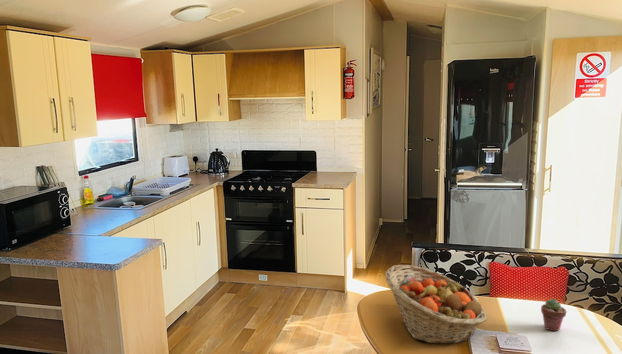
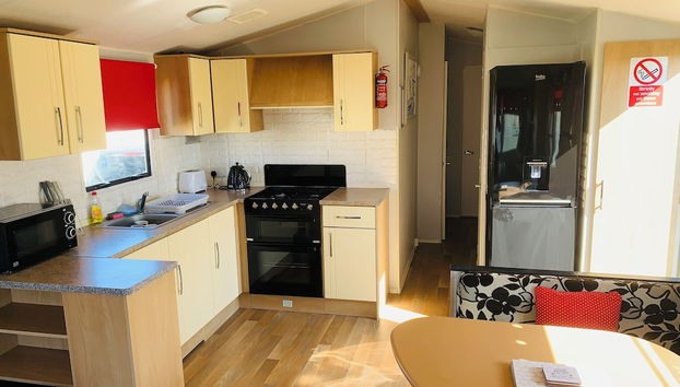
- potted succulent (553, 313)
- fruit basket (433, 300)
